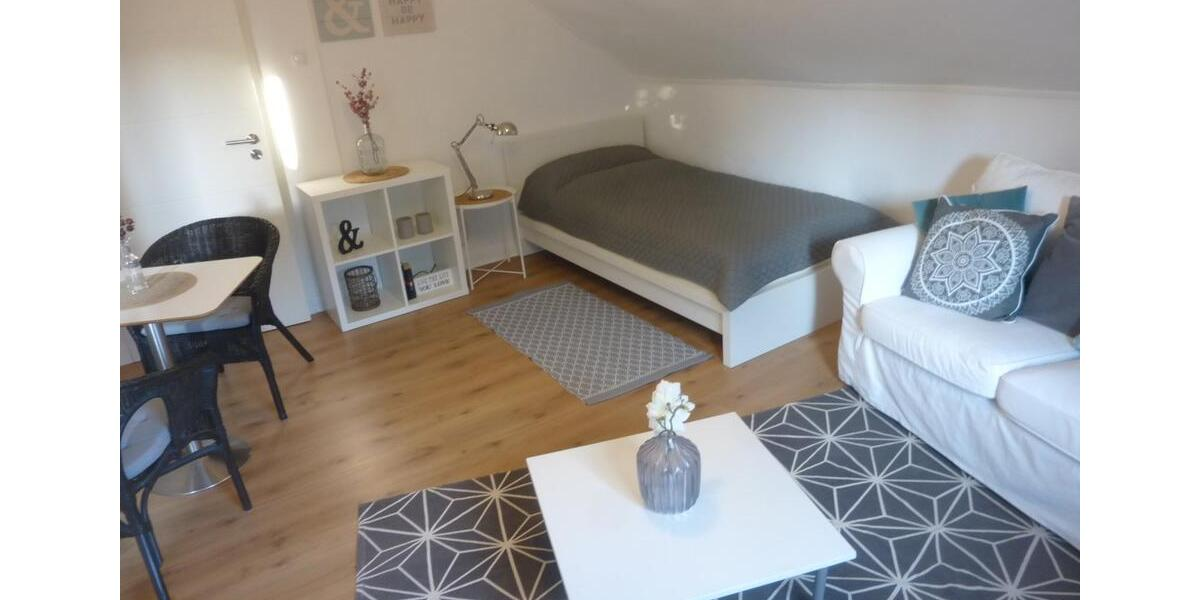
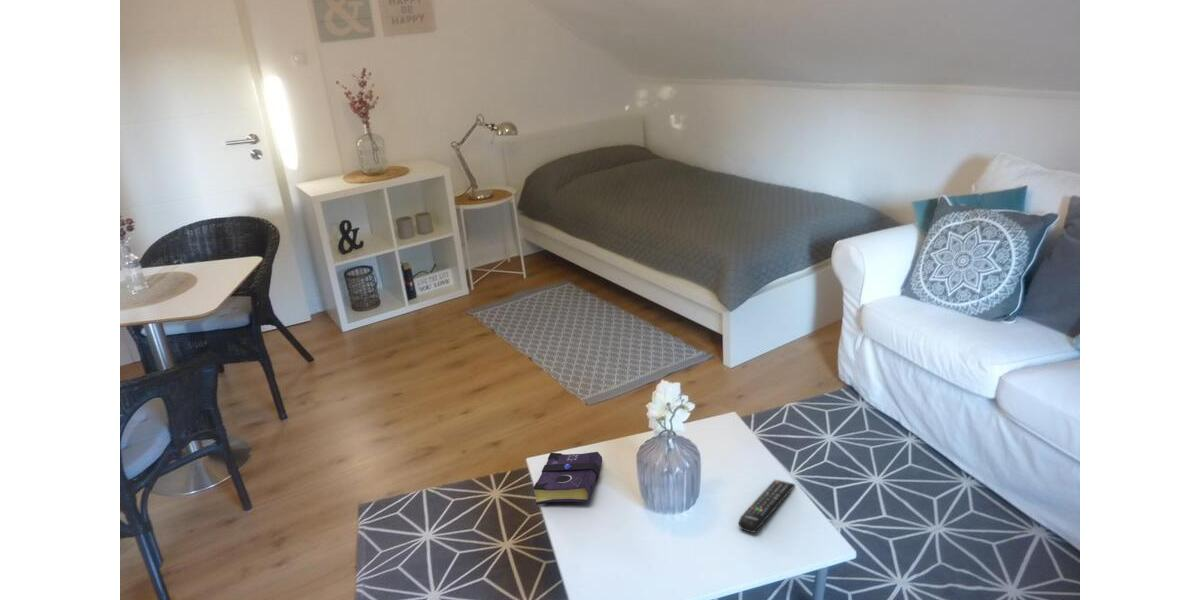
+ book (570, 476)
+ remote control (768, 503)
